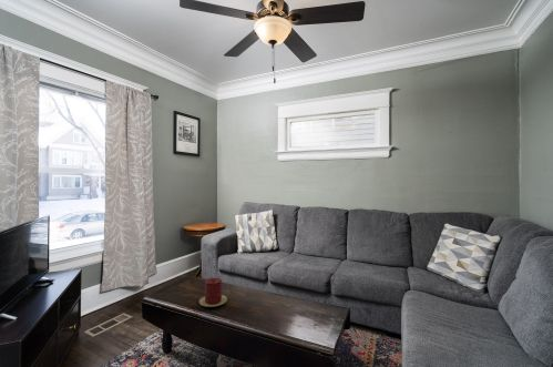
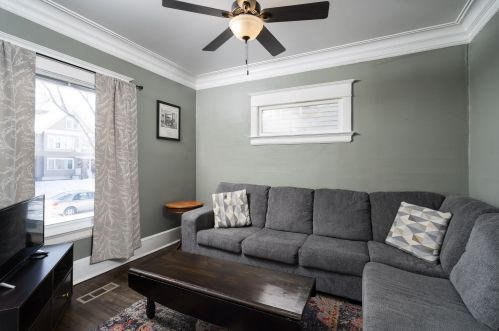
- candle (213, 290)
